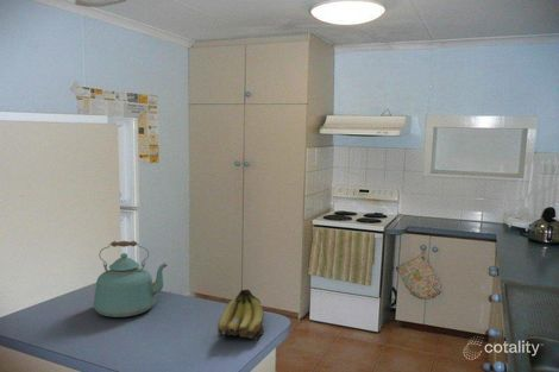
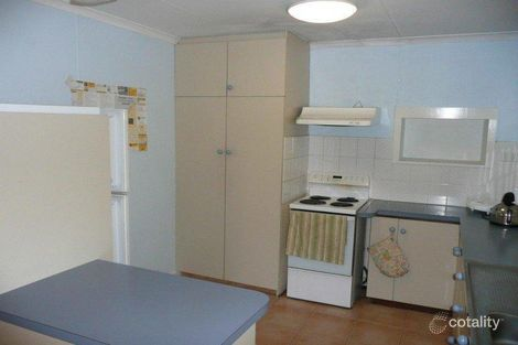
- kettle (131, 275)
- fruit (240, 315)
